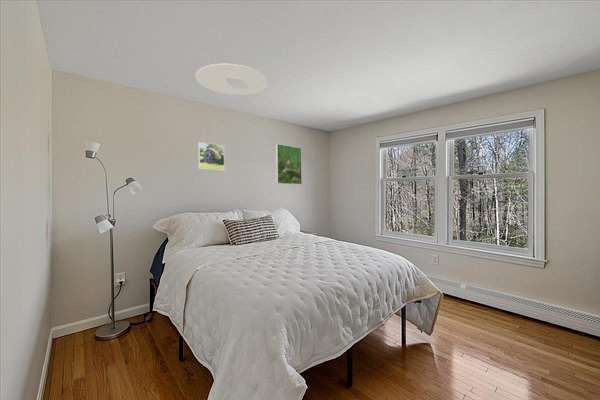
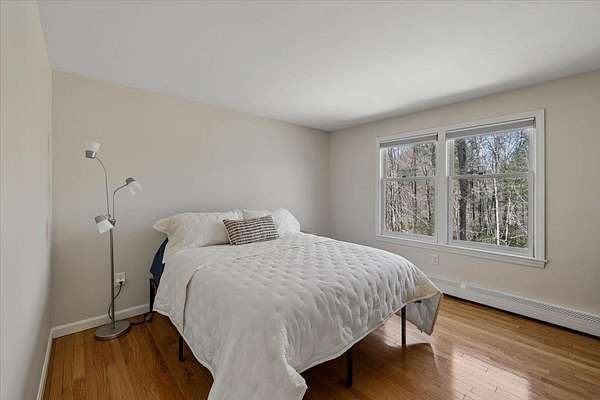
- ceiling light (232, 77)
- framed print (211, 156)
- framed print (289, 165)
